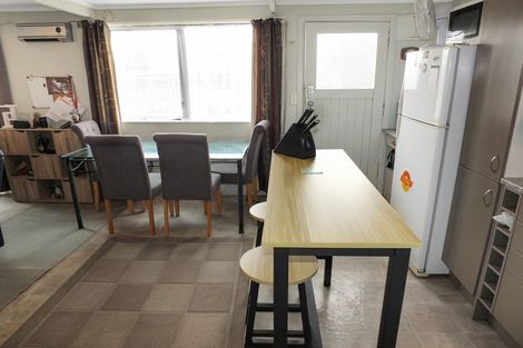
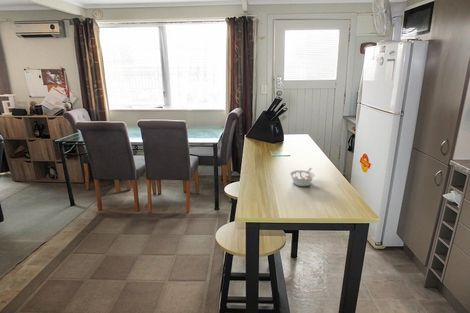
+ legume (301, 177)
